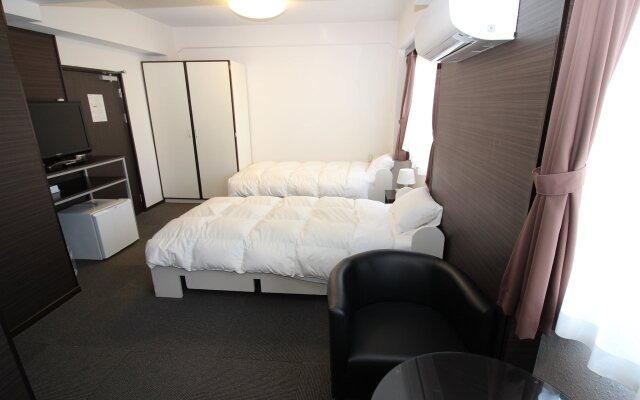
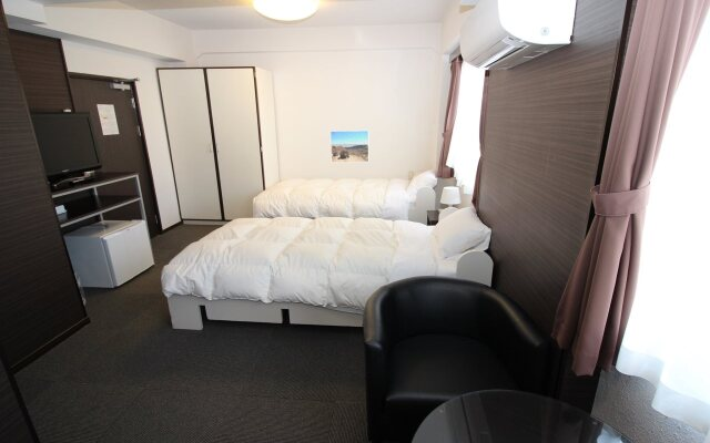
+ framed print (349, 146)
